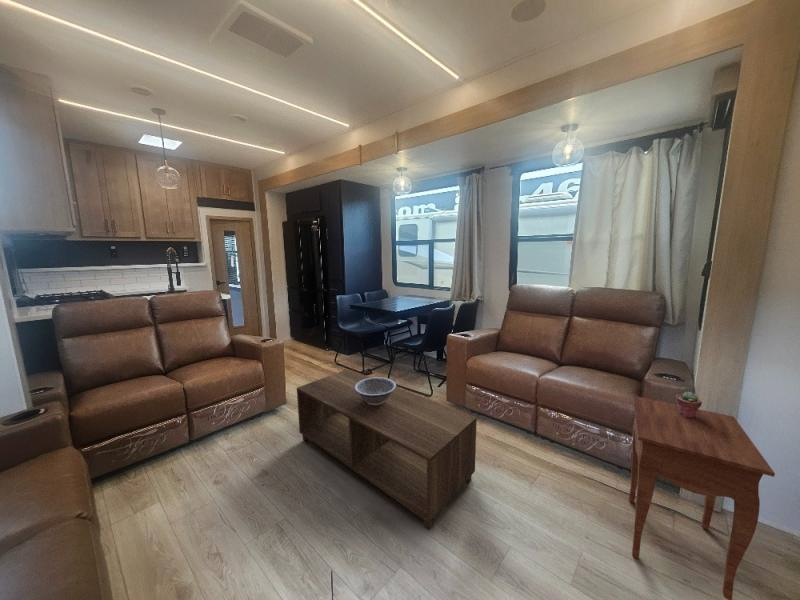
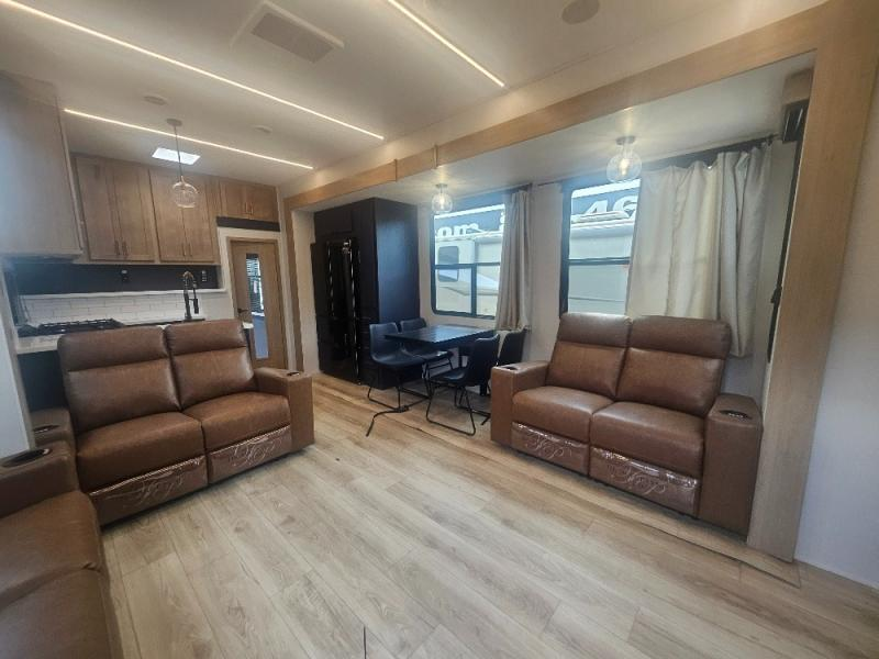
- coffee table (377, 430)
- decorative bowl (375, 393)
- potted succulent (688, 402)
- side table (680, 485)
